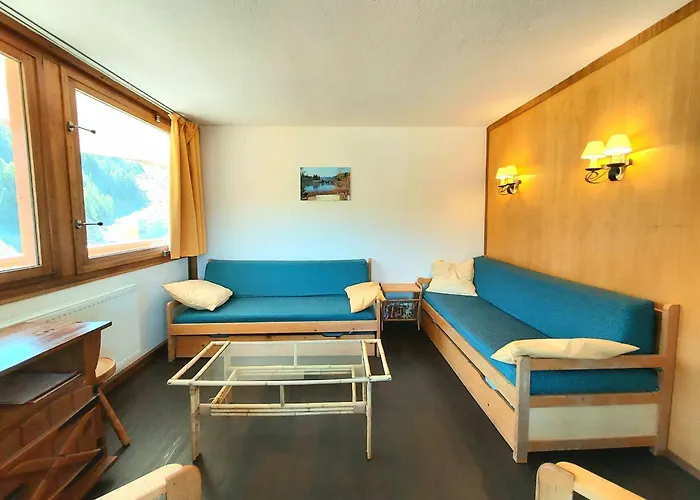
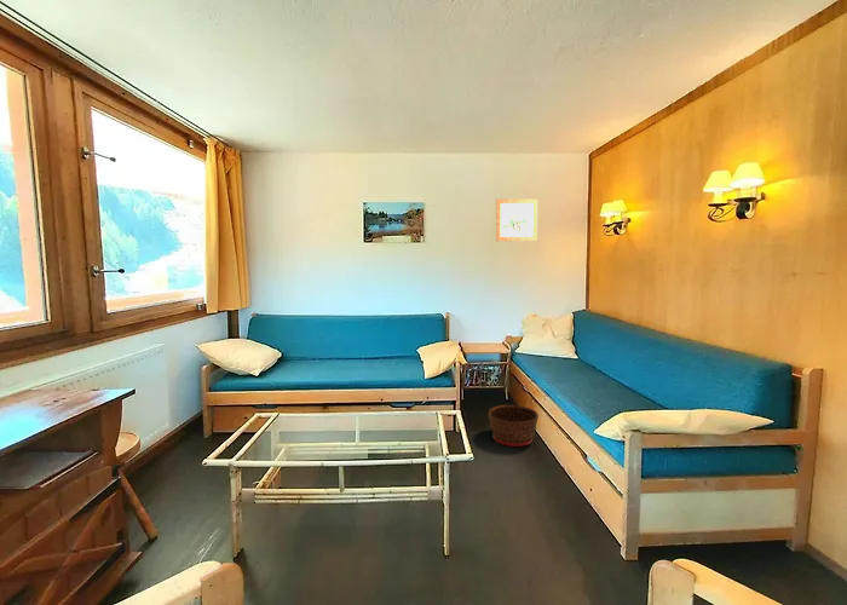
+ basket (512, 425)
+ wall art (517, 220)
